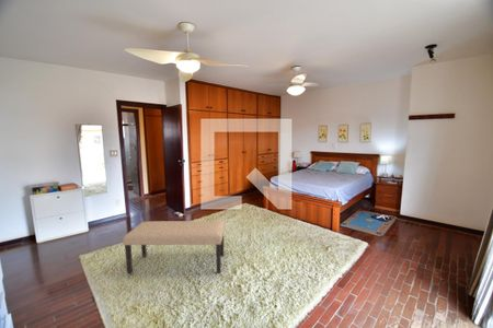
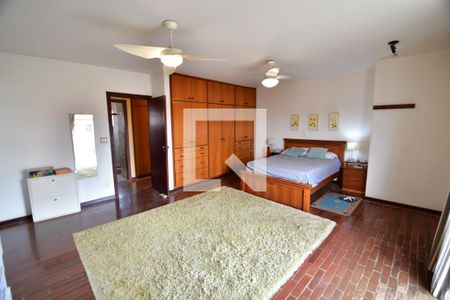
- bench (177, 244)
